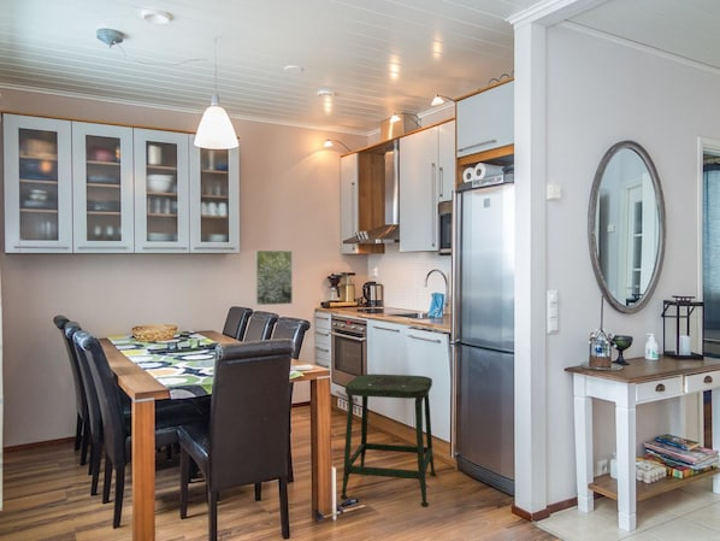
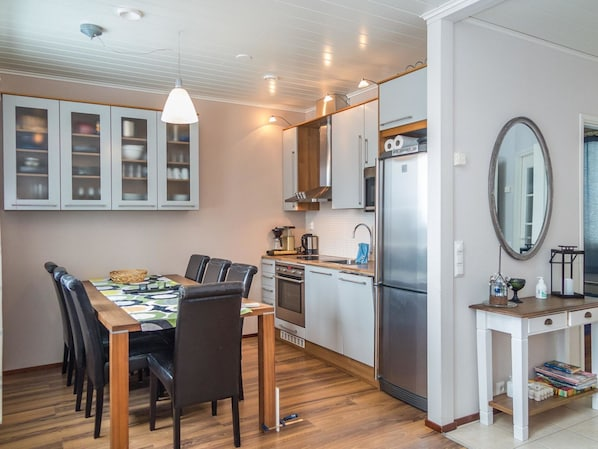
- stool (390, 445)
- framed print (273, 277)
